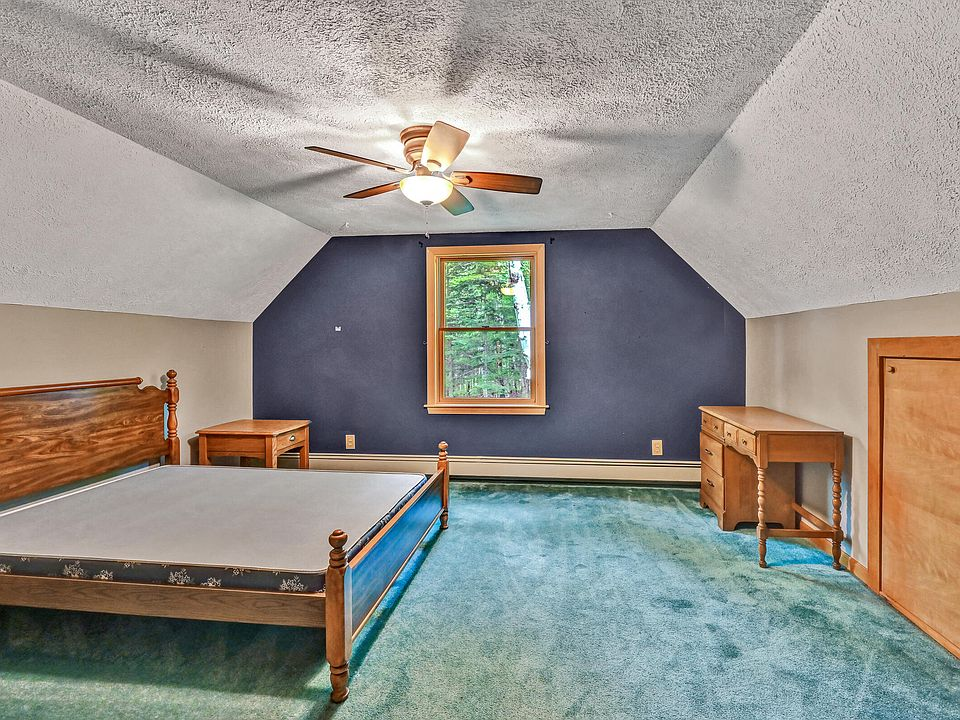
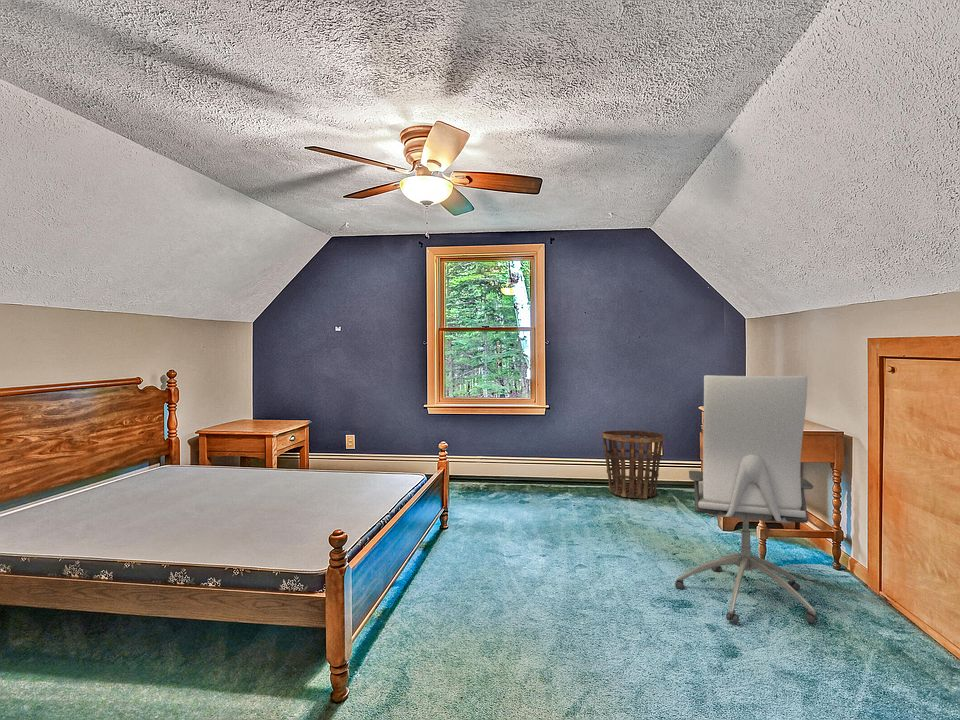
+ basket (632, 462)
+ office chair (746, 485)
